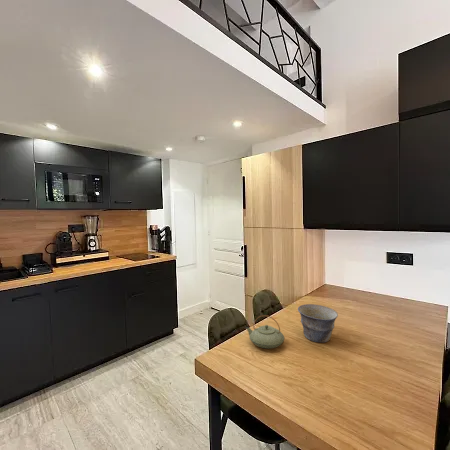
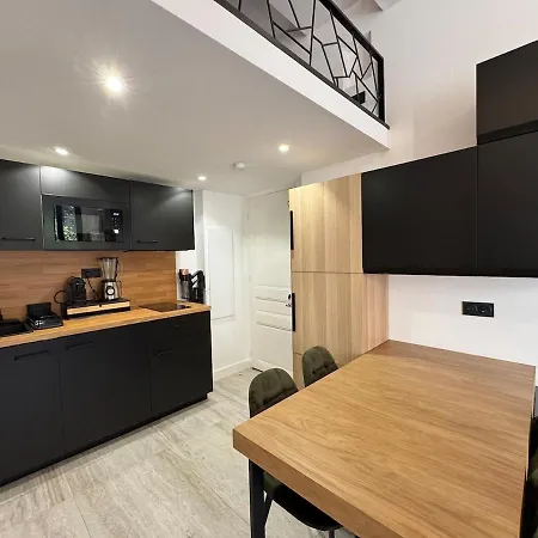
- bowl (317, 323)
- teapot (264, 328)
